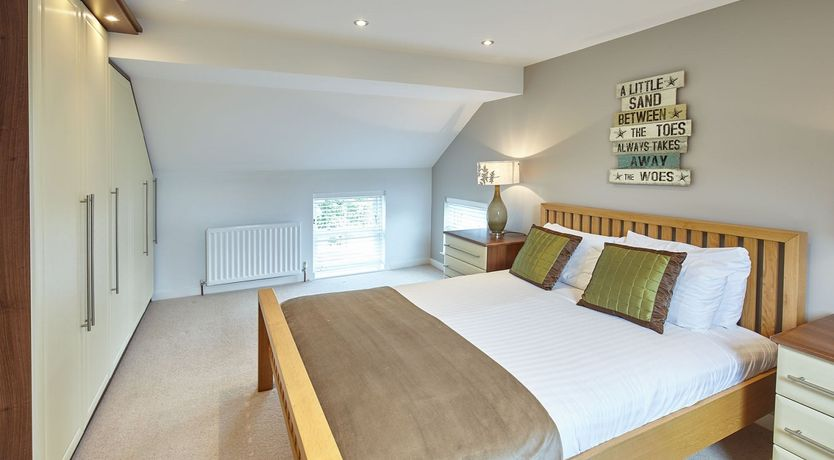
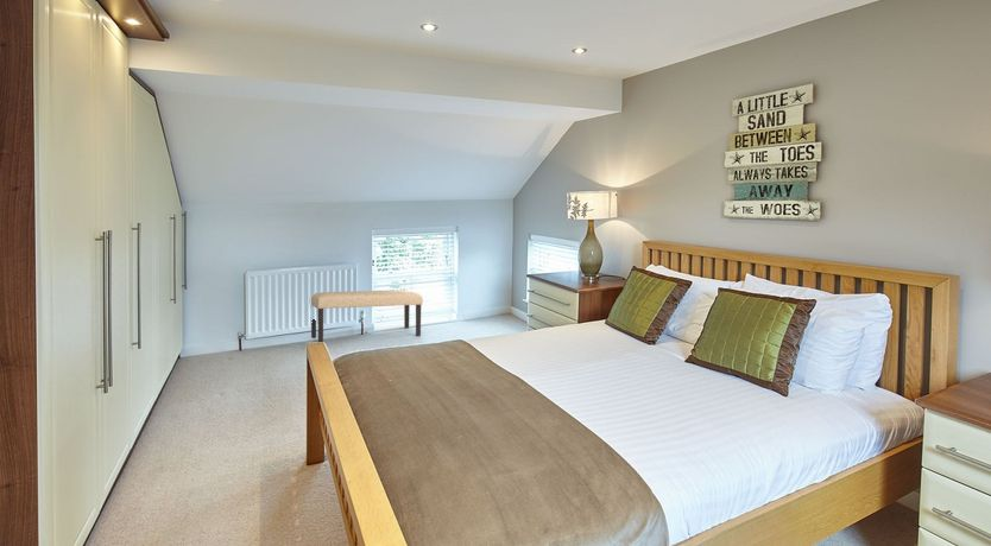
+ bench (362, 306)
